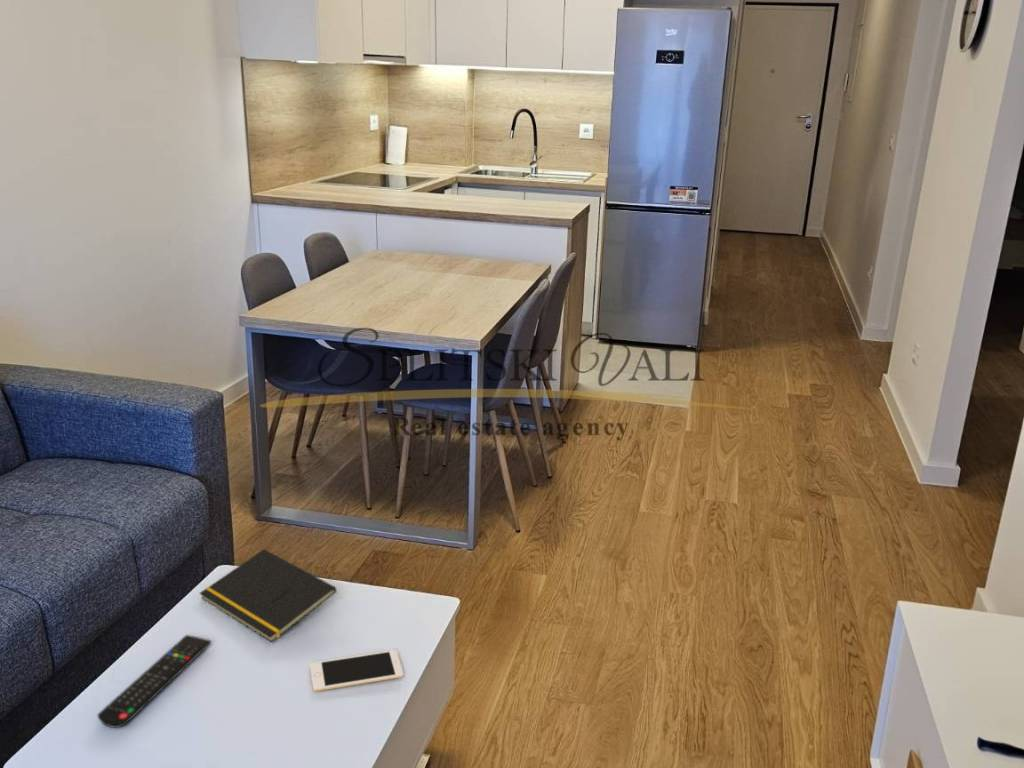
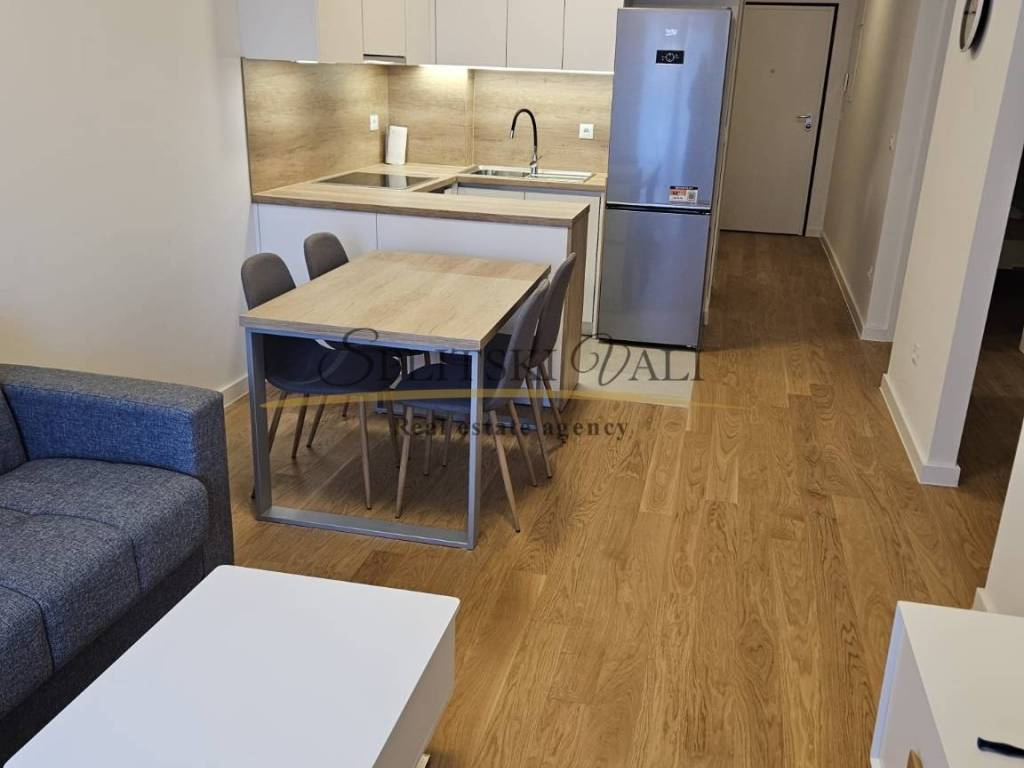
- cell phone (356, 670)
- remote control (156, 679)
- notepad (267, 592)
